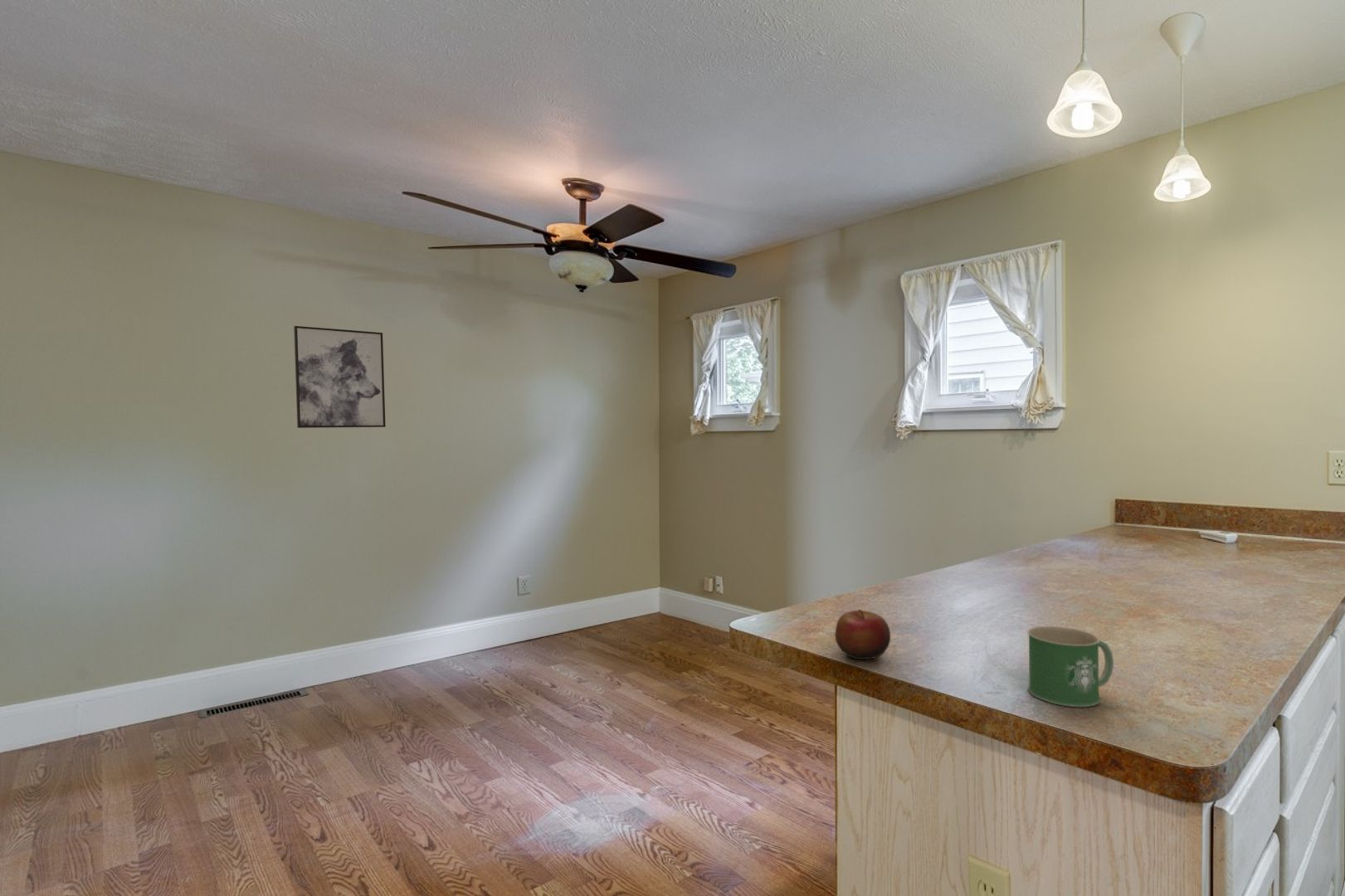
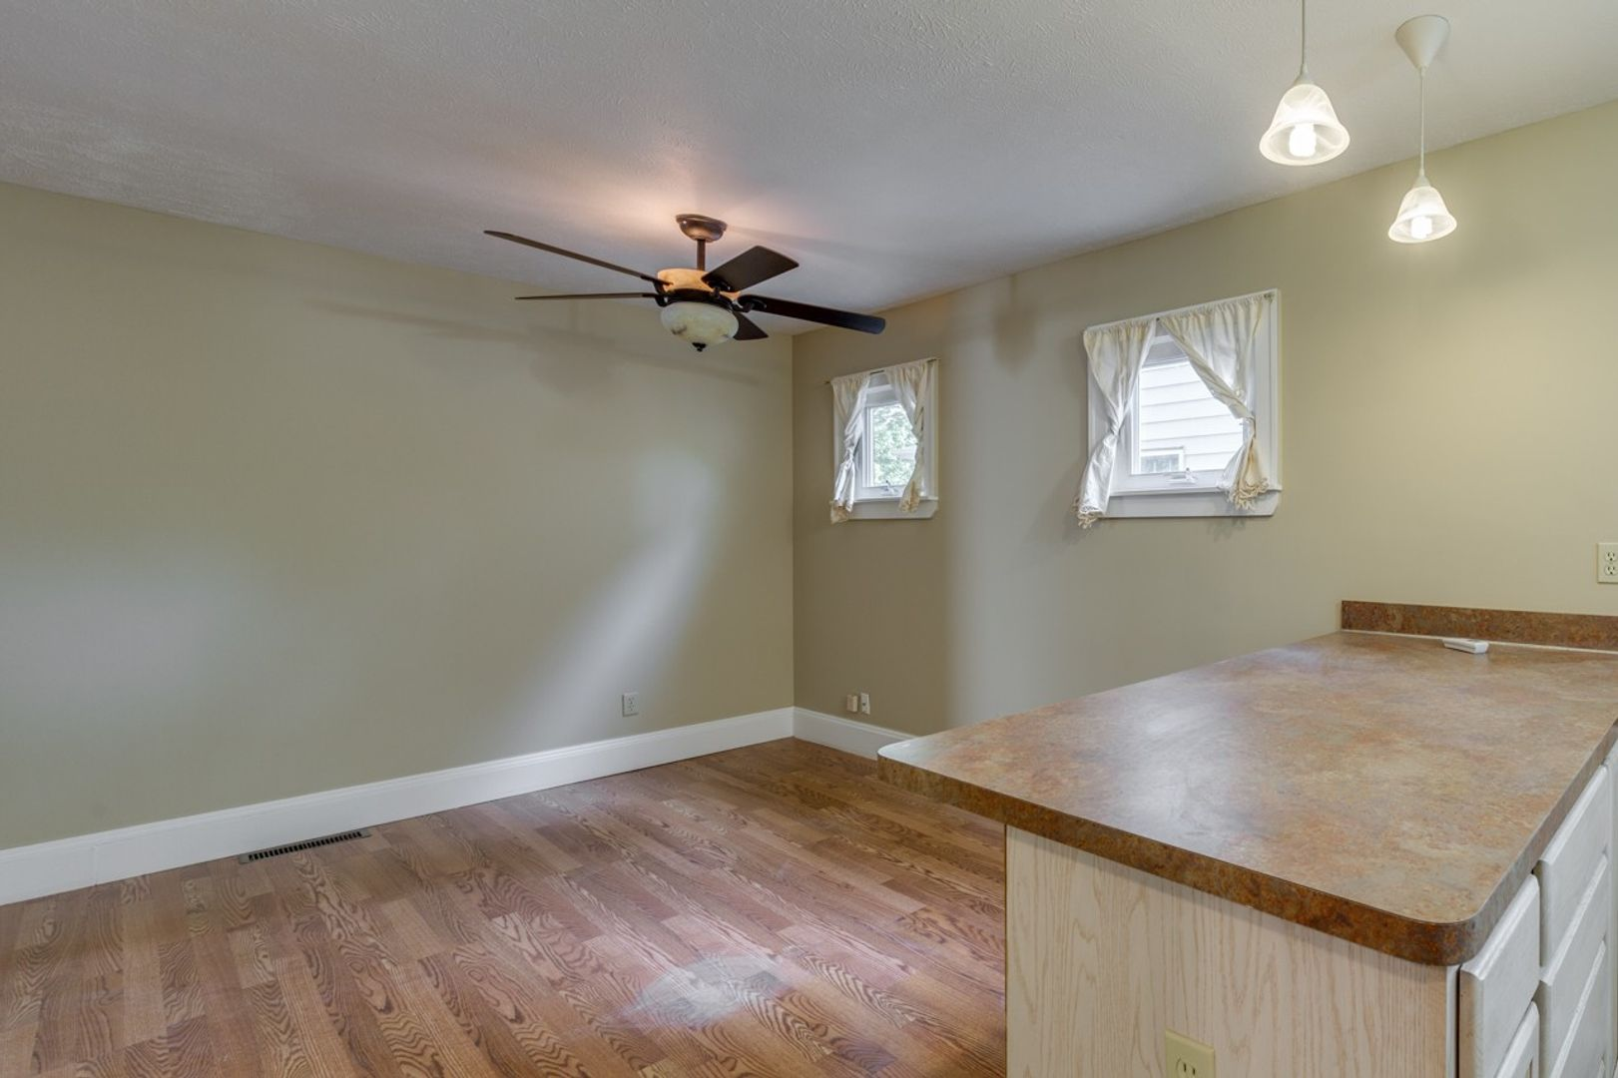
- wall art (341, 378)
- mug (1073, 664)
- apple (863, 631)
